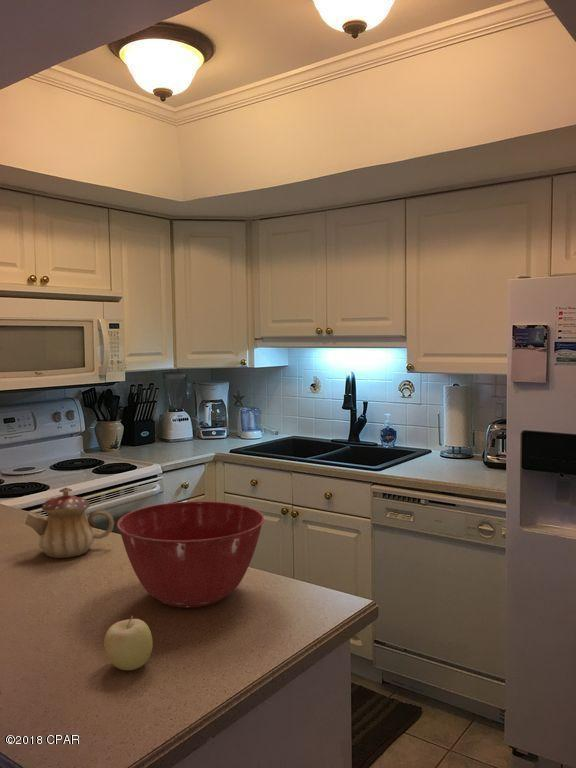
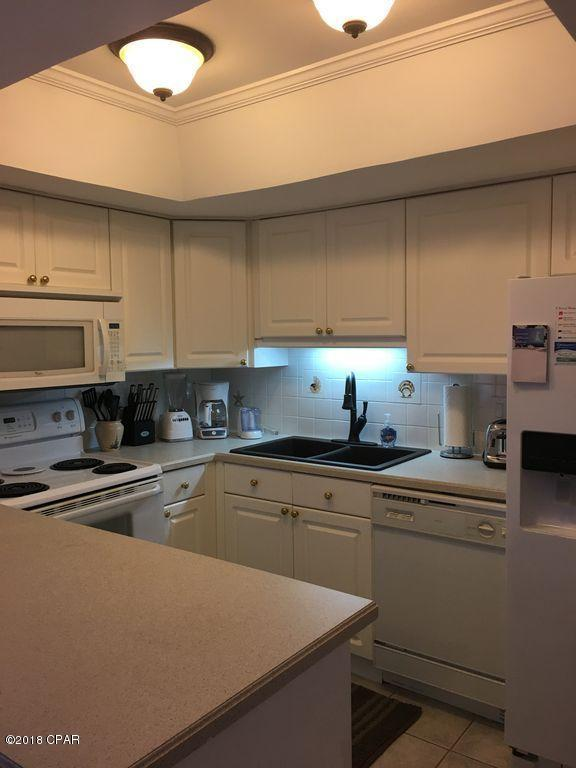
- mixing bowl (192, 556)
- teapot (70, 519)
- fruit (128, 640)
